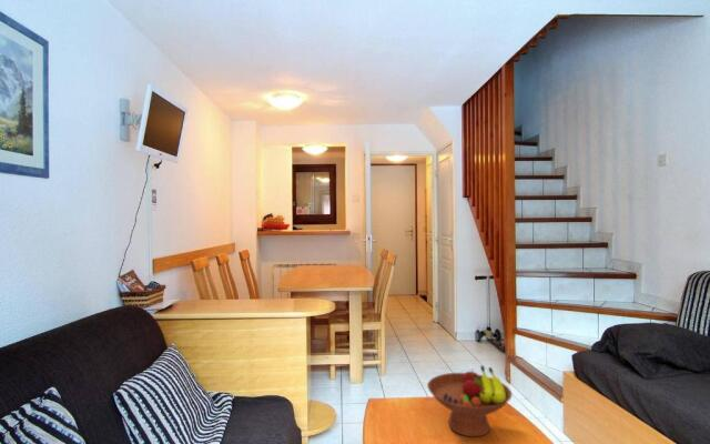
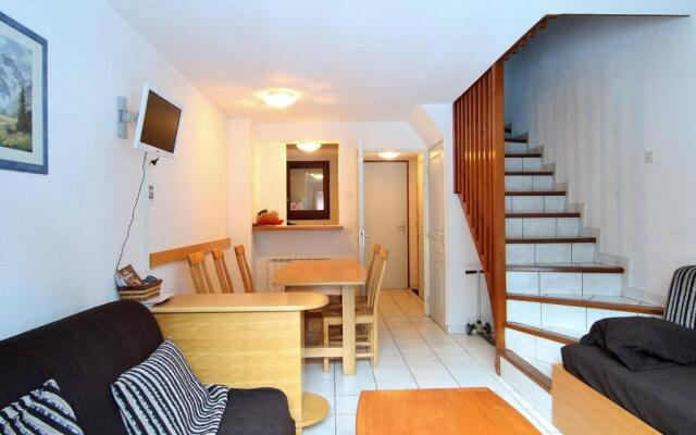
- fruit bowl (468, 400)
